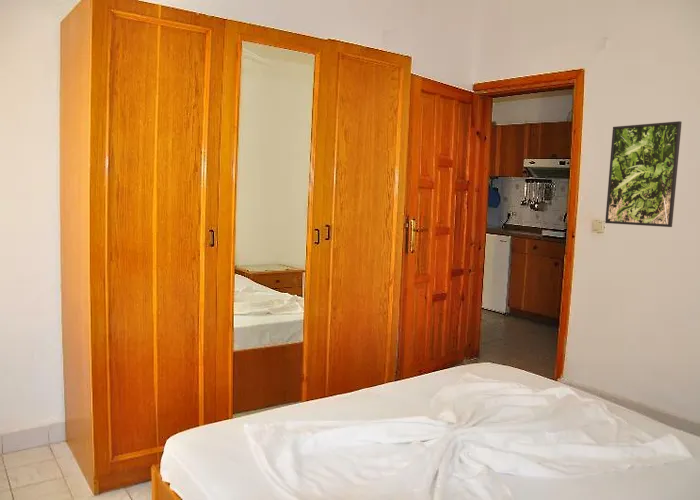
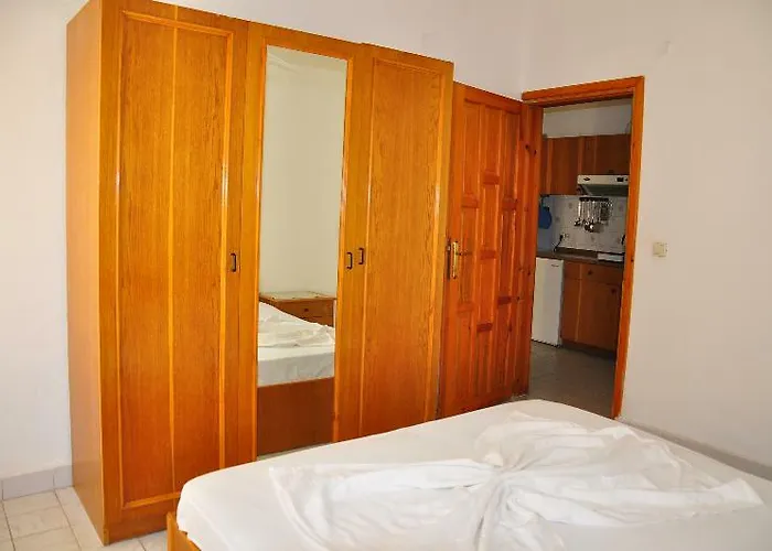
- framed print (641, 175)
